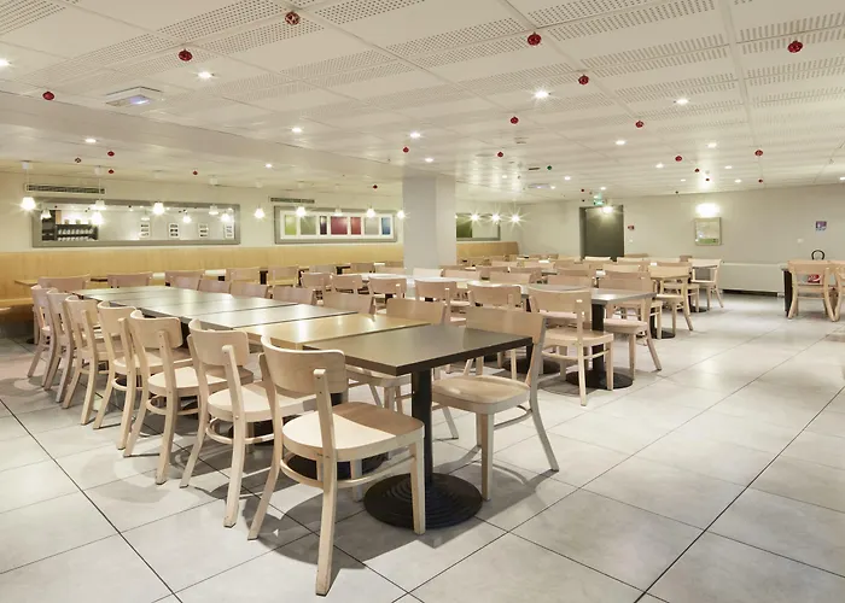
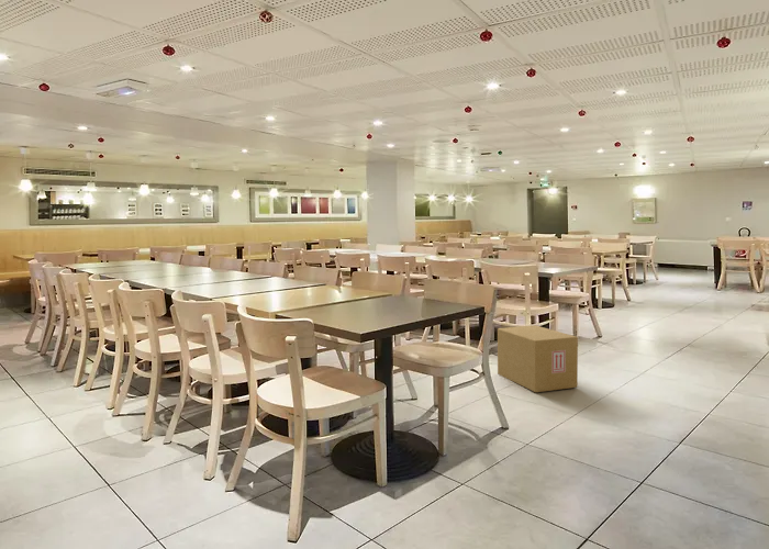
+ cardboard box (535, 356)
